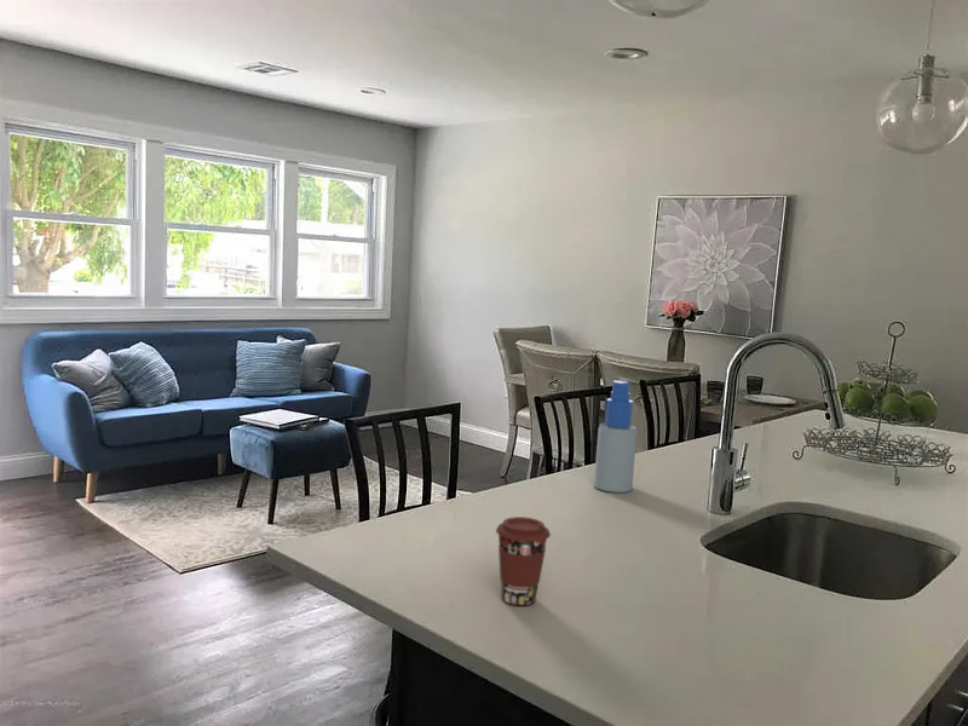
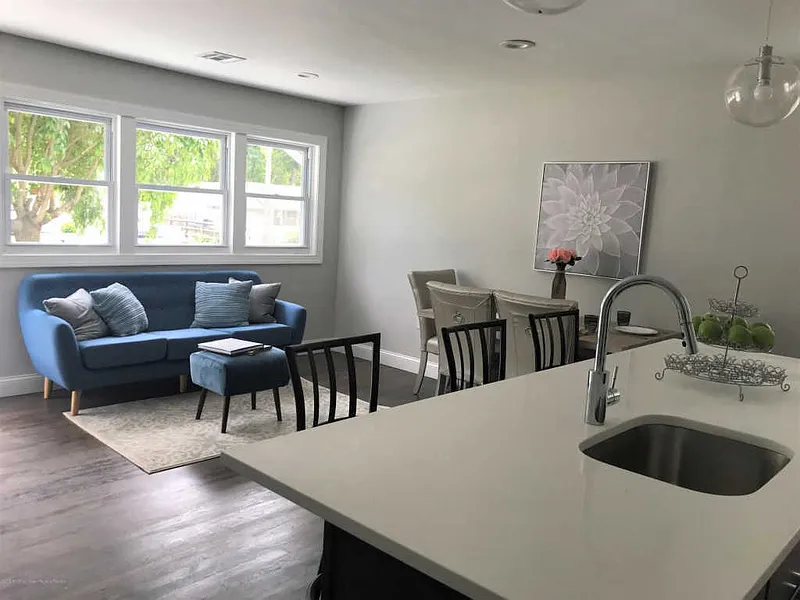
- spray bottle (617, 434)
- coffee cup (520, 560)
